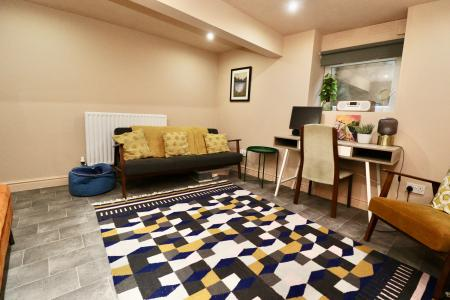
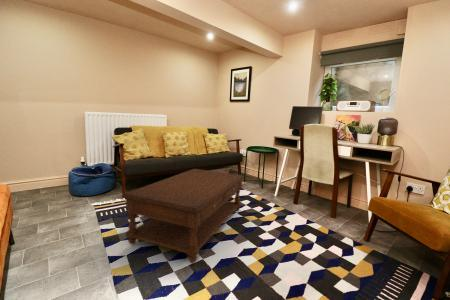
+ coffee table (194, 203)
